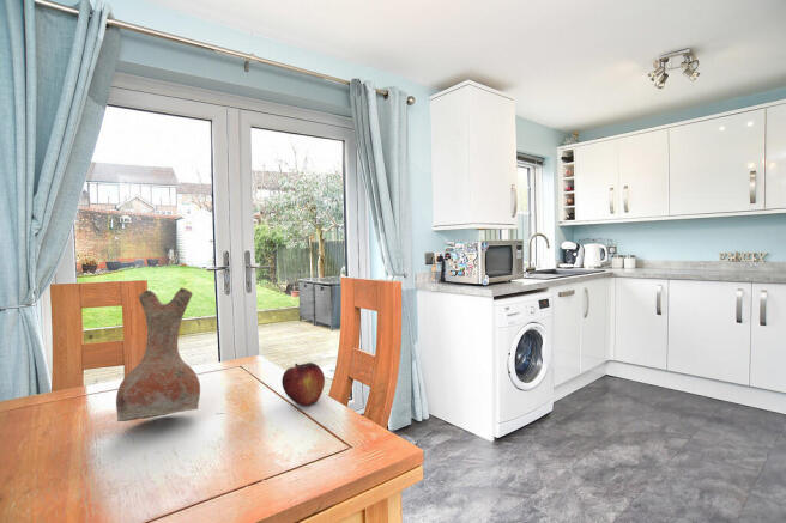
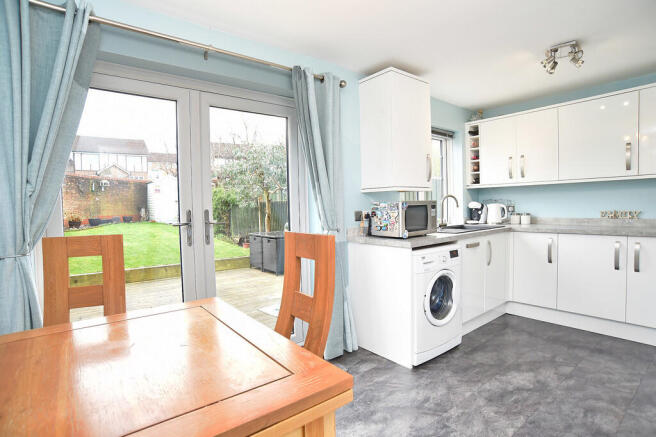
- fruit (304, 382)
- vase (161, 357)
